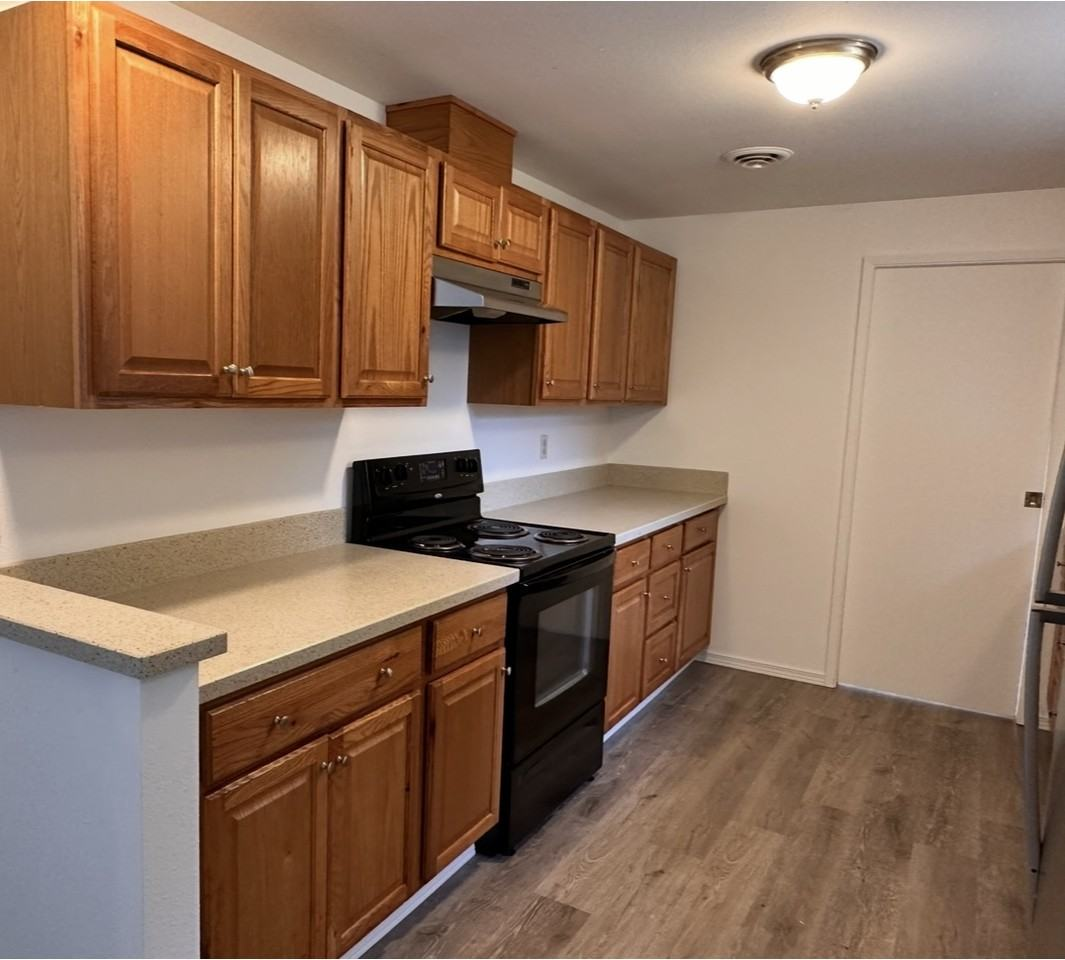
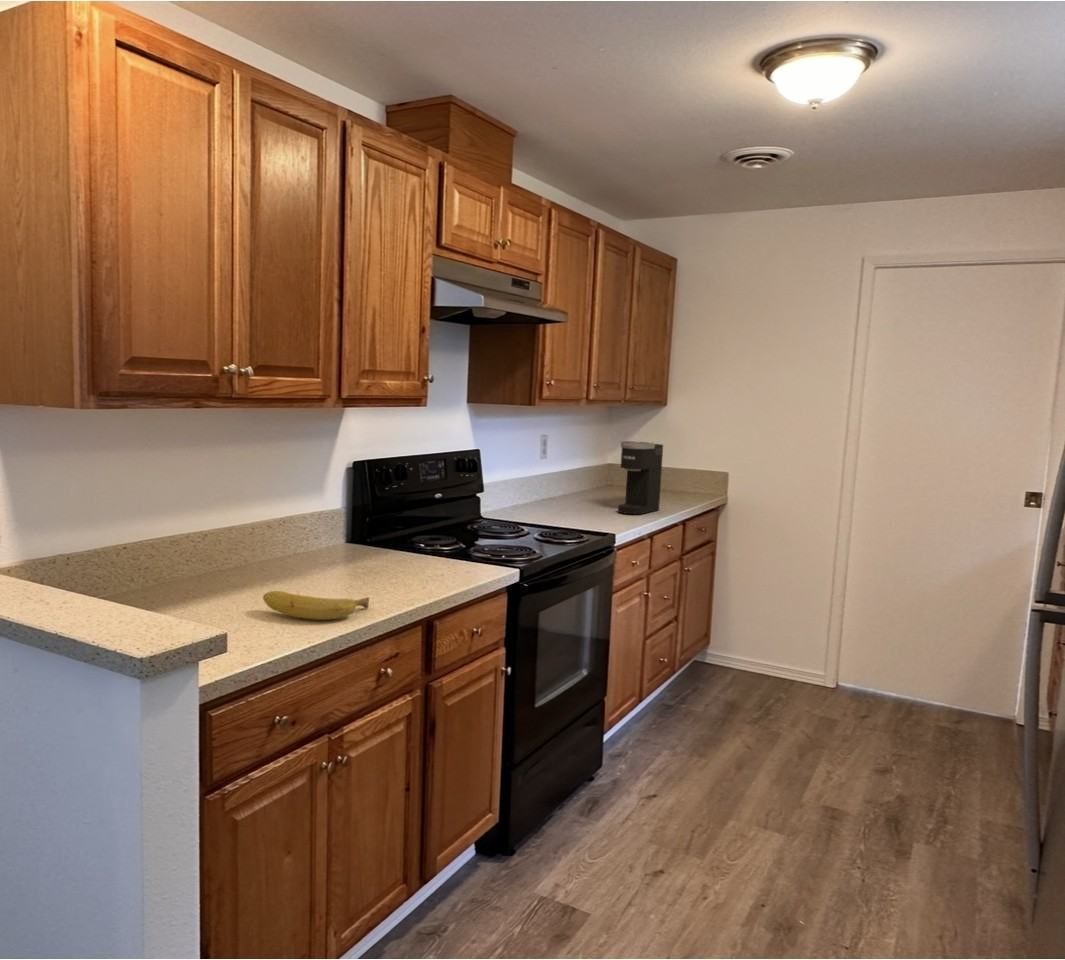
+ fruit (321, 601)
+ coffee maker (640, 476)
